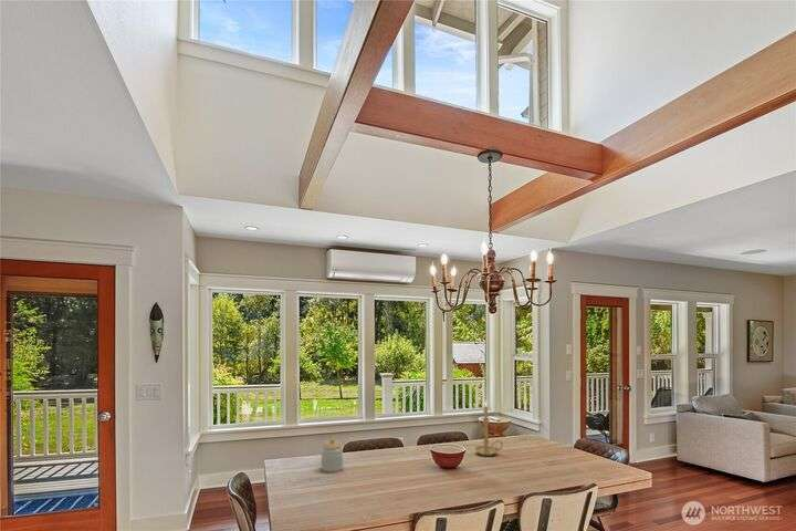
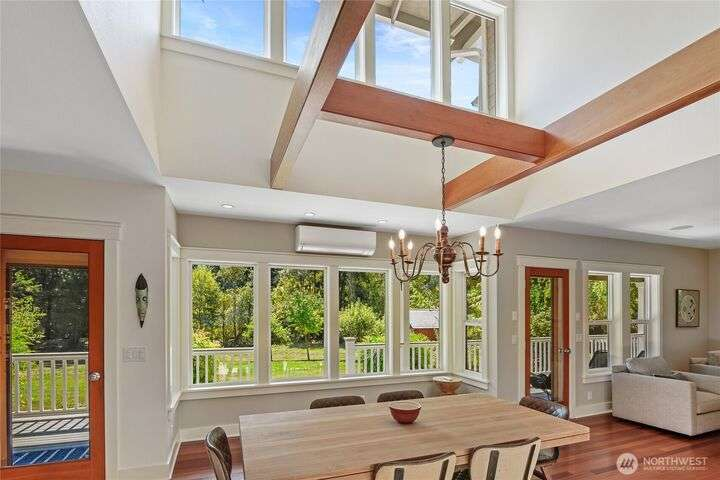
- candle holder (486, 427)
- jar (332, 452)
